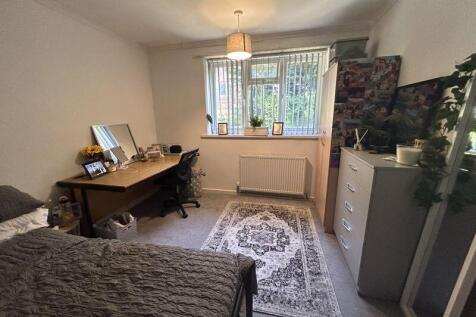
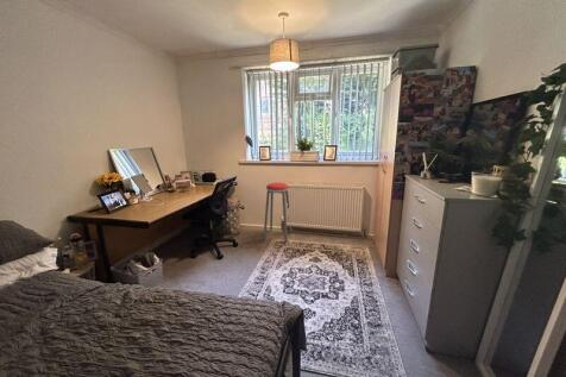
+ music stool (283, 211)
